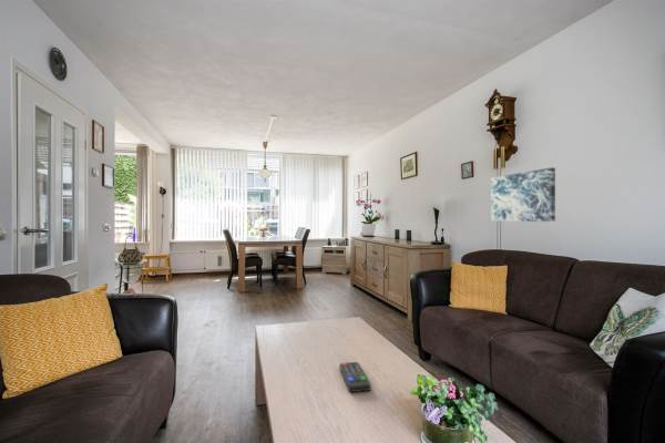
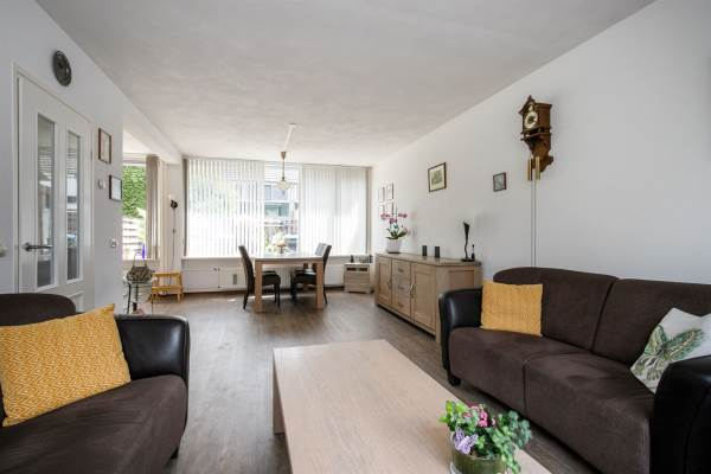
- remote control (354, 375)
- wall art (520, 197)
